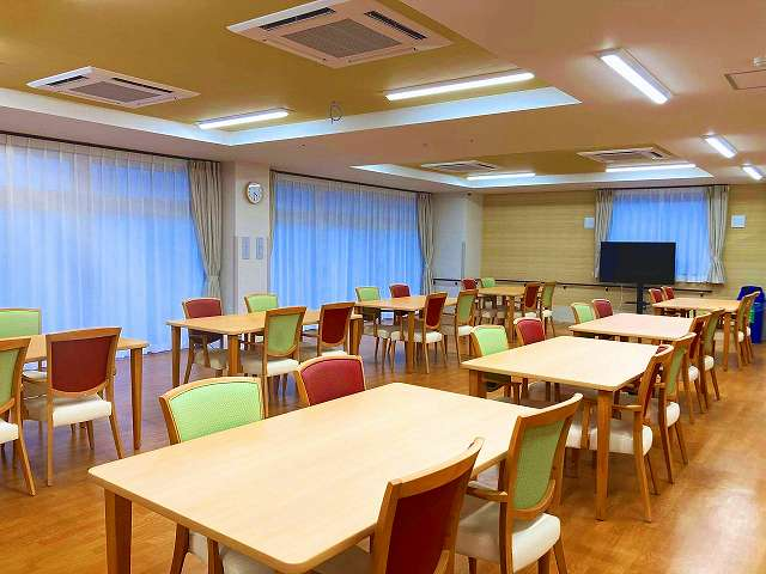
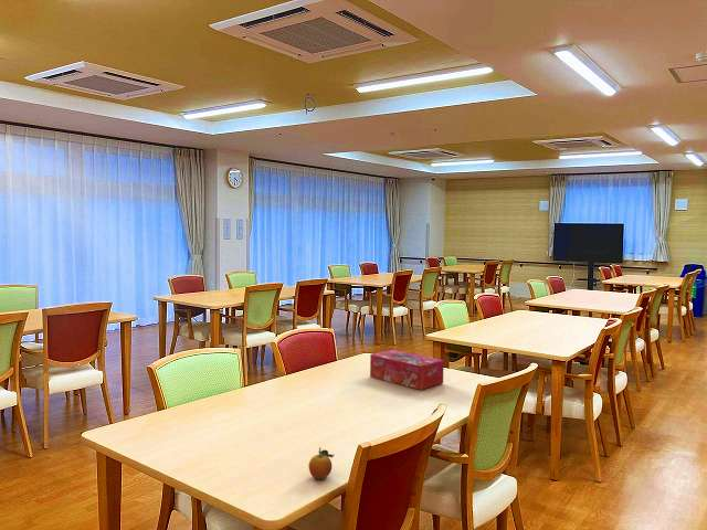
+ tissue box (405, 368)
+ fruit (324, 459)
